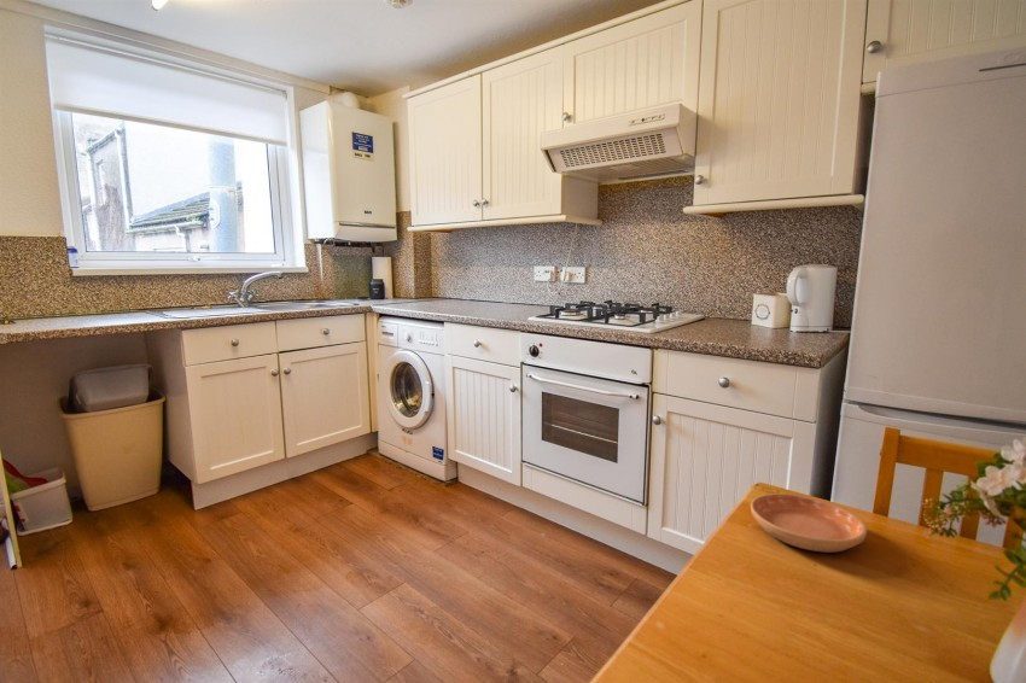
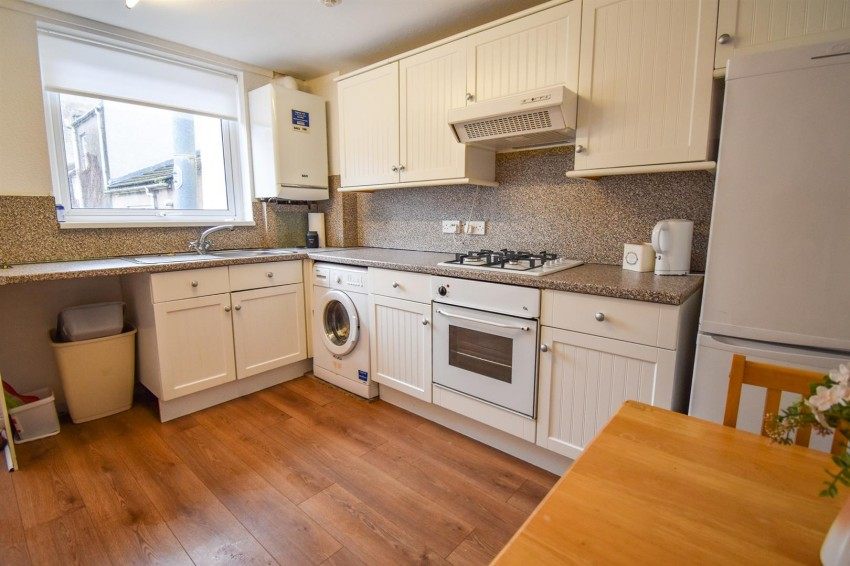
- saucer (805, 523)
